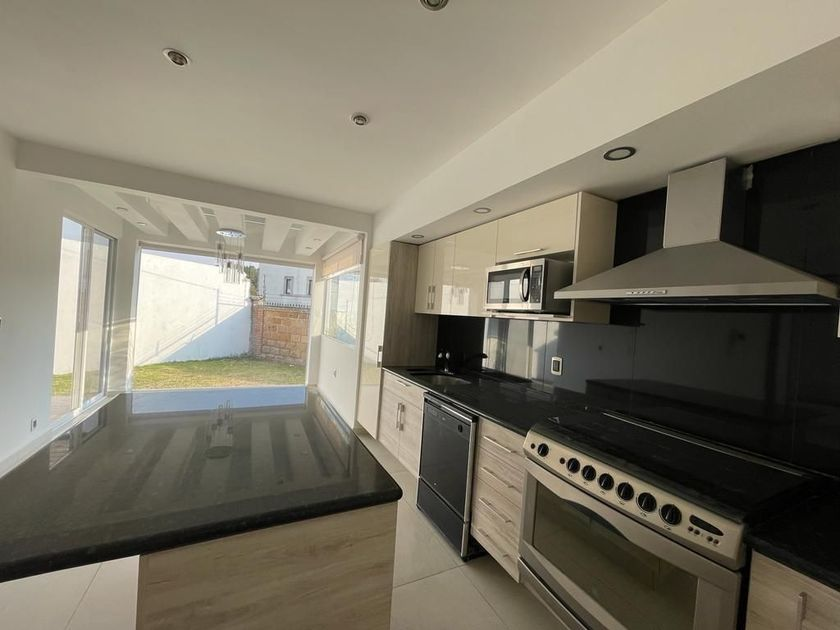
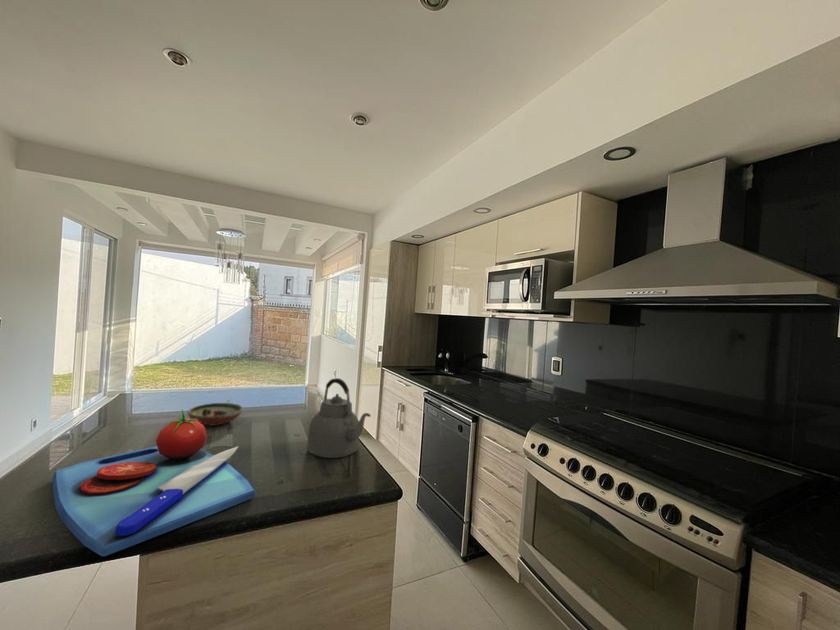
+ decorative bowl (216, 415)
+ kettle (343, 416)
+ chopping board (168, 452)
